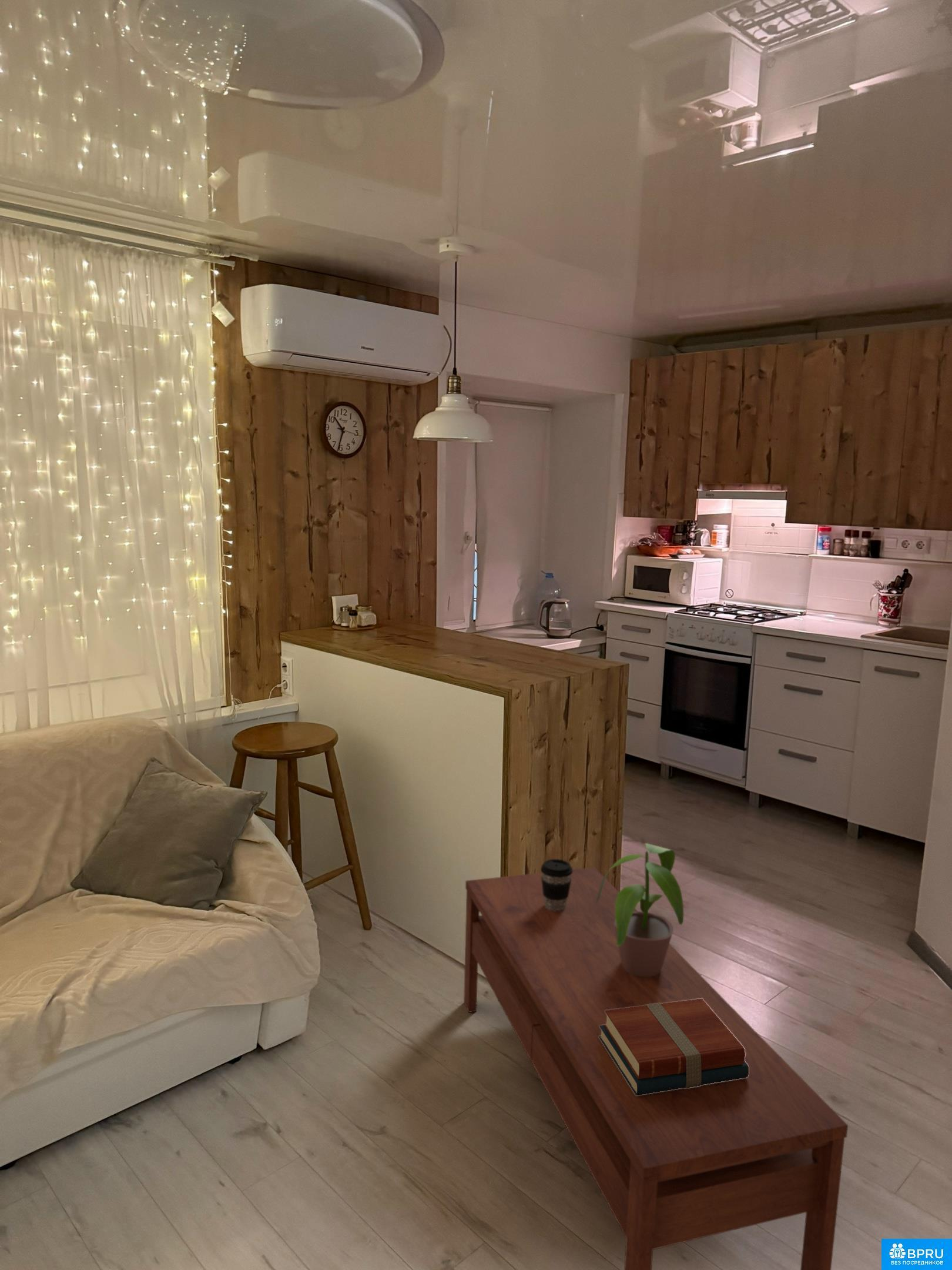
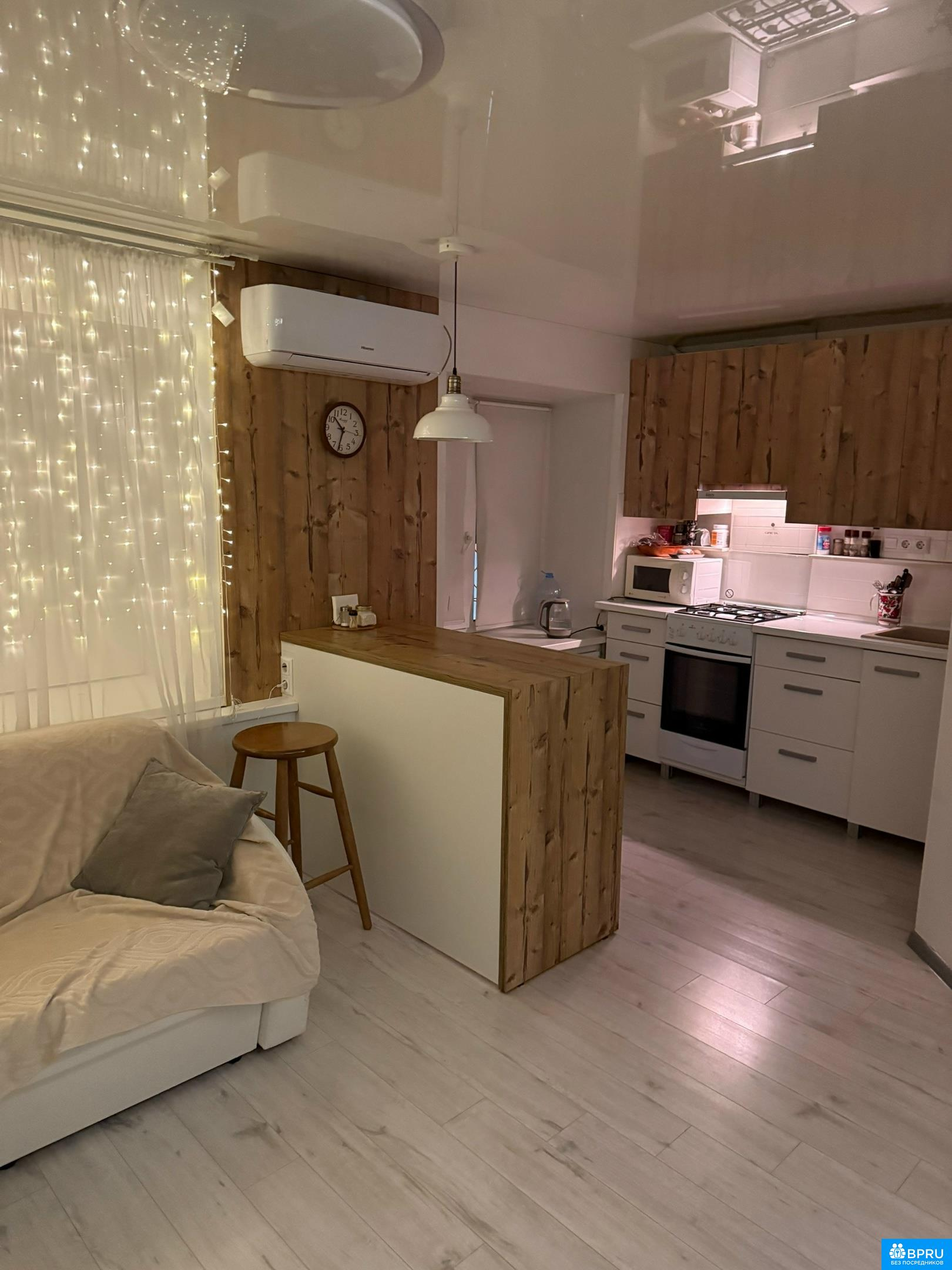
- coffee cup (556, 885)
- books (672, 1042)
- potted plant (643, 909)
- coffee table (606, 1050)
